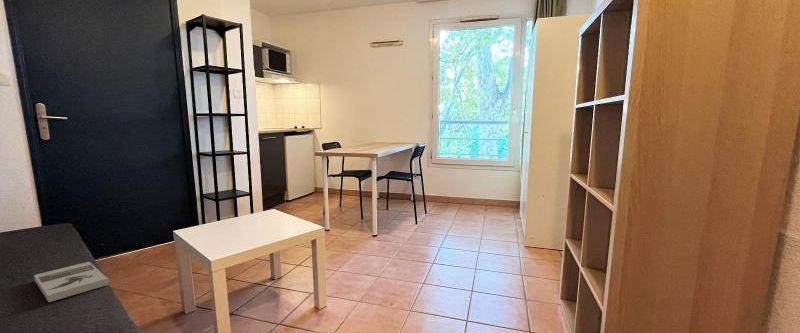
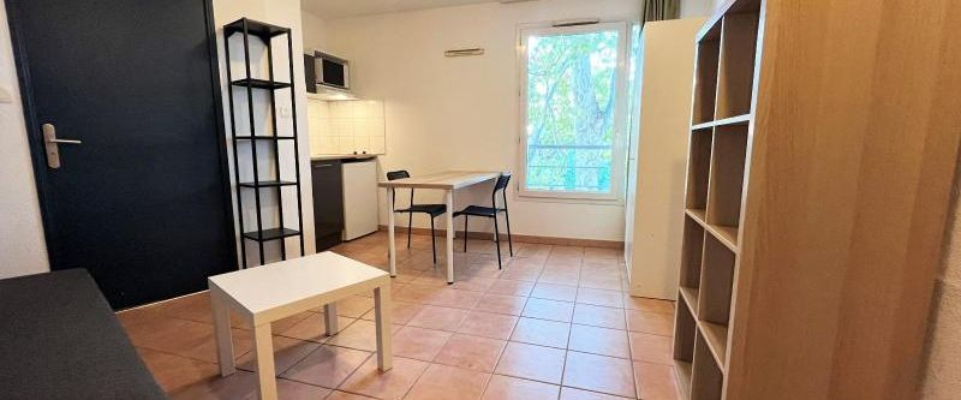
- book (71, 279)
